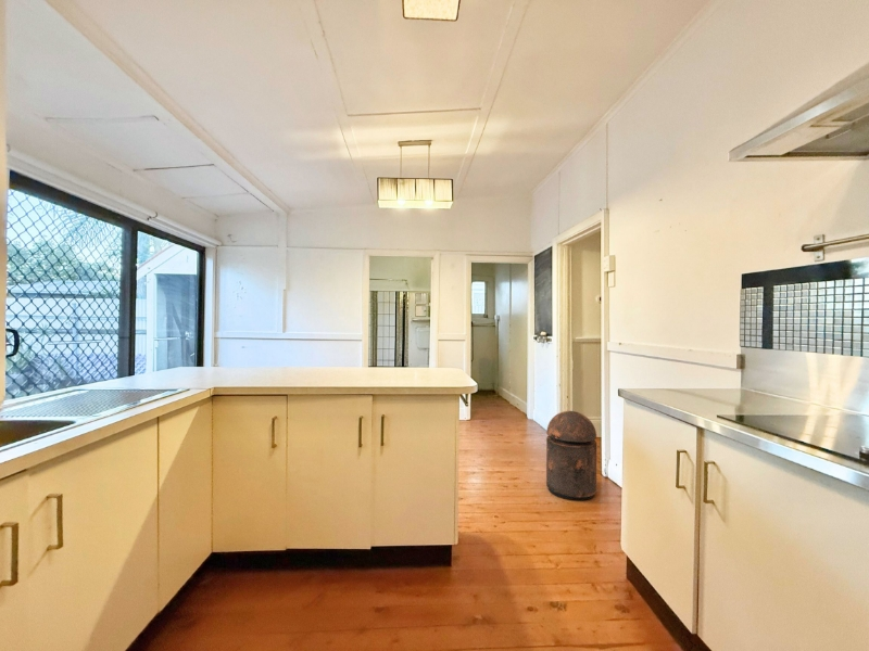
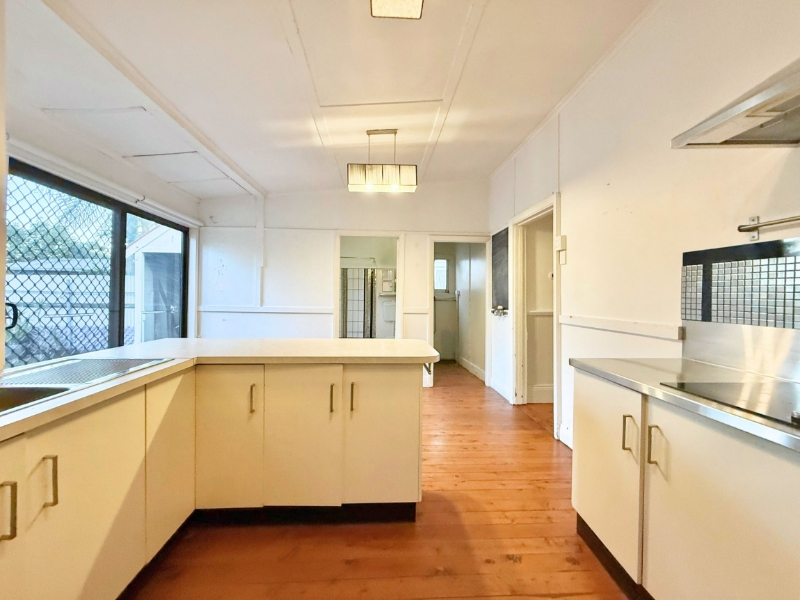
- trash can (570, 450)
